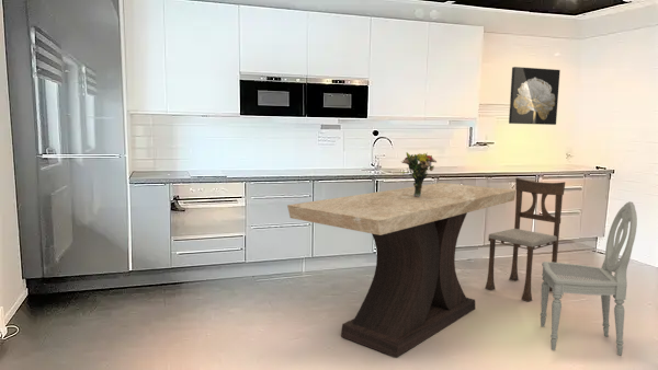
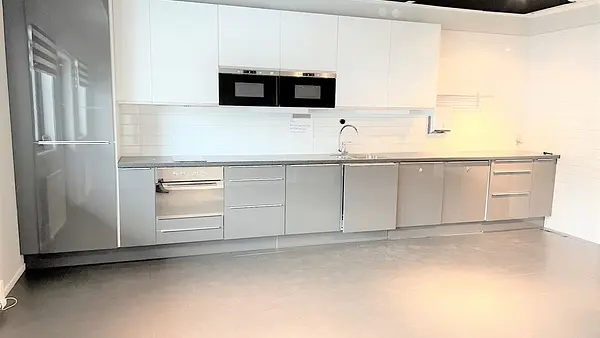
- dining chair (585, 271)
- wall art (534, 96)
- dining chair (523, 235)
- table (415, 259)
- bouquet (418, 174)
